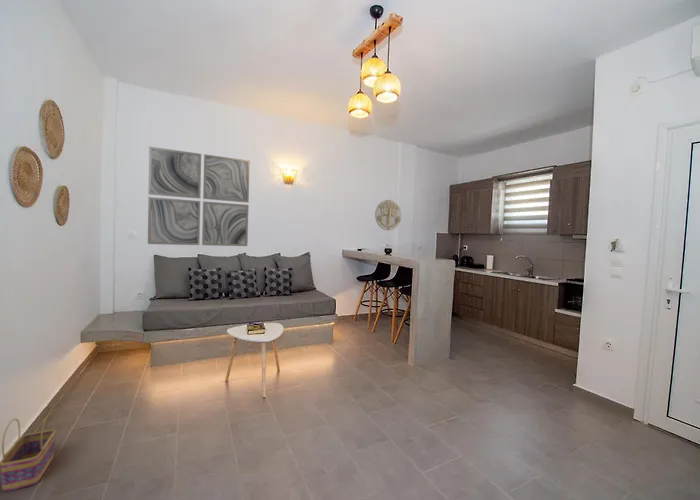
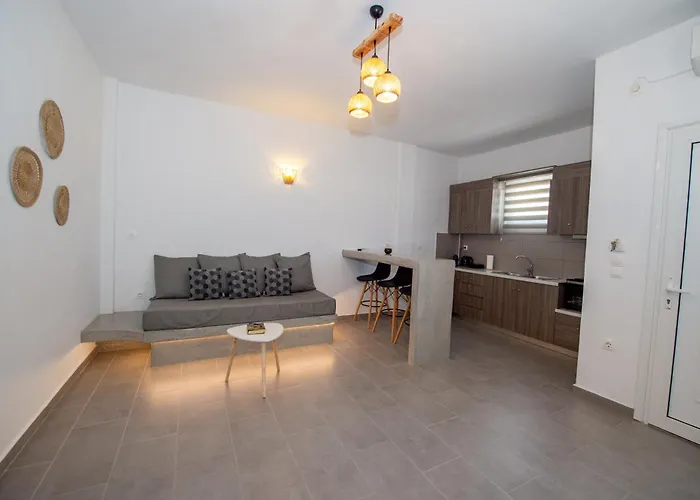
- wall art (203, 201)
- basket (30, 445)
- wall decoration (389, 215)
